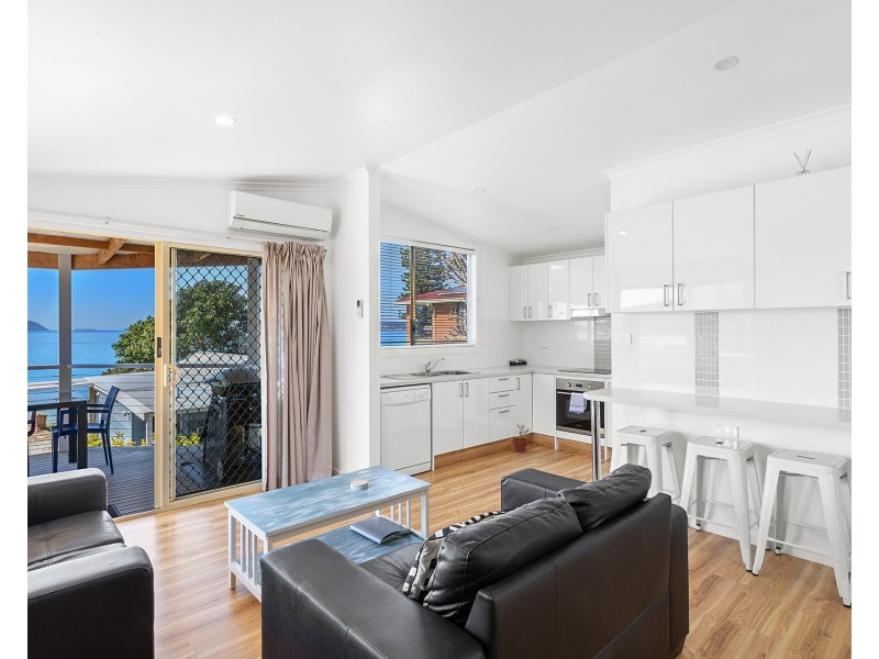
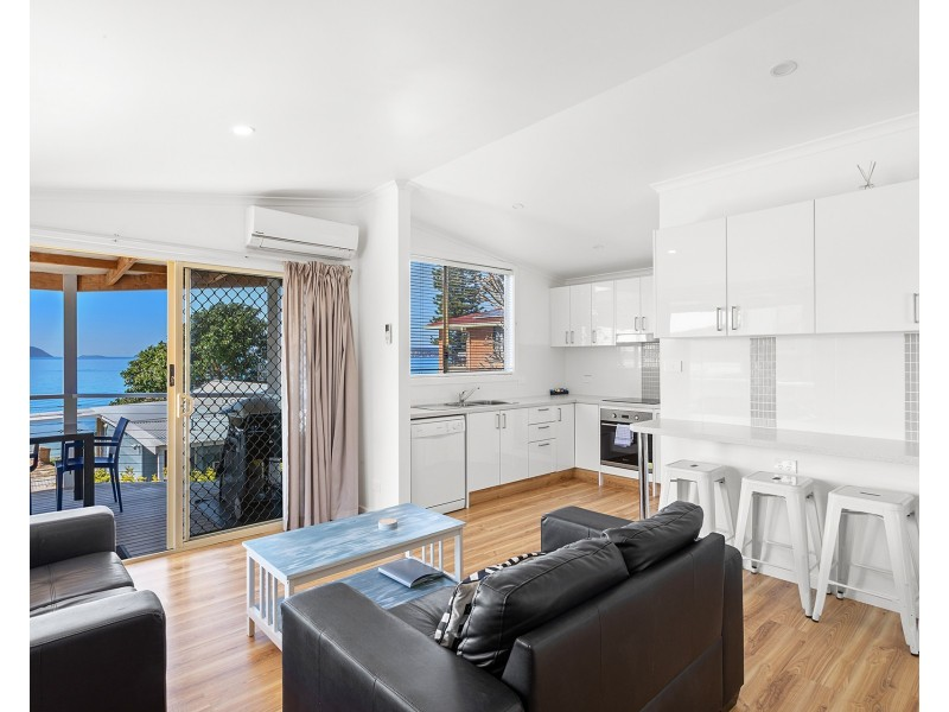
- potted plant (520, 437)
